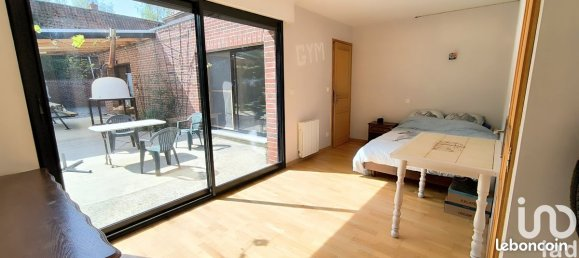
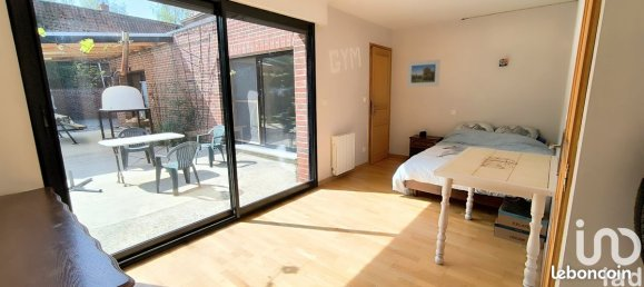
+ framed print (423, 73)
